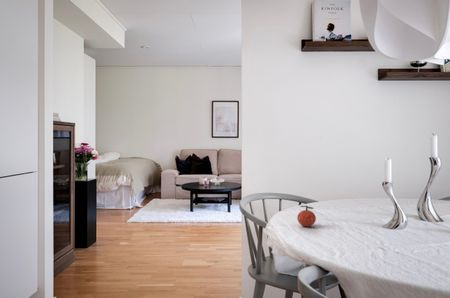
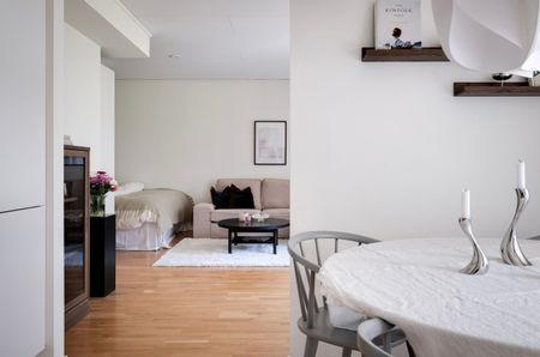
- apple (306, 215)
